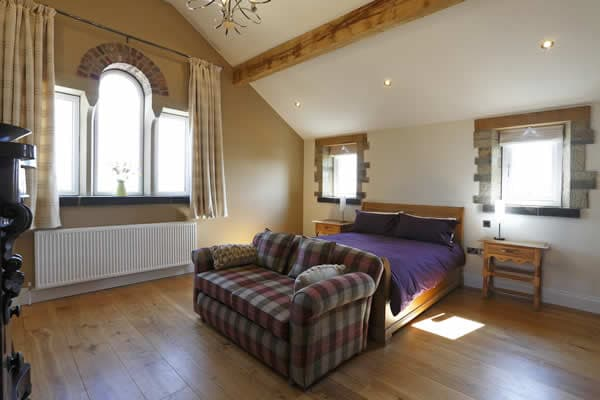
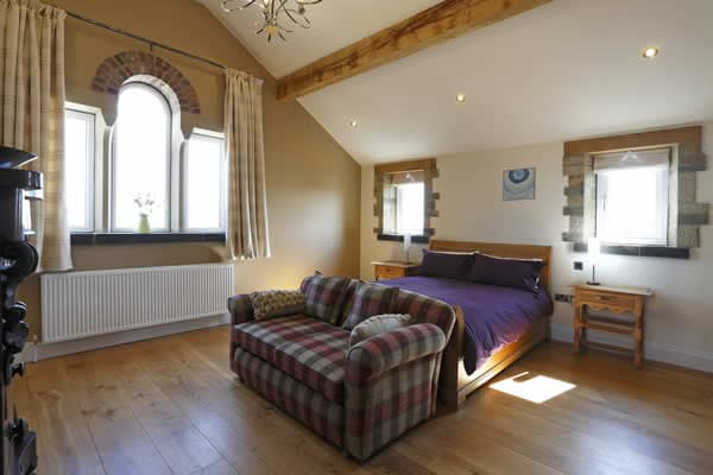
+ wall art (518, 184)
